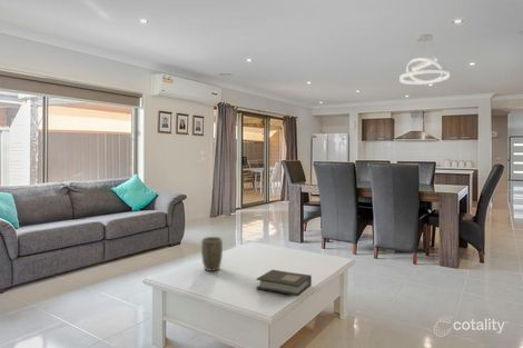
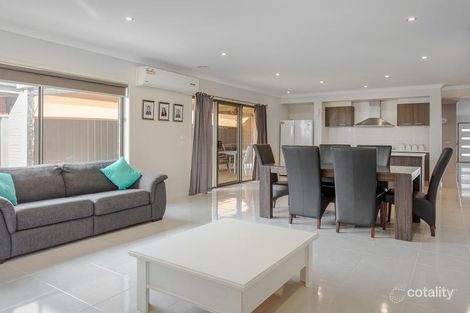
- plant pot (211, 253)
- book (284, 281)
- pendant light (424, 59)
